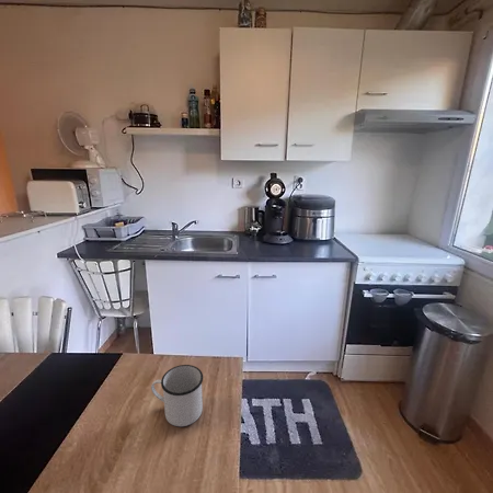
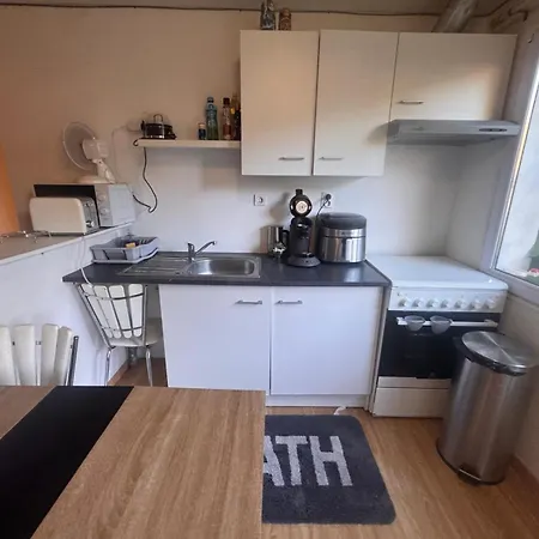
- mug (176, 393)
